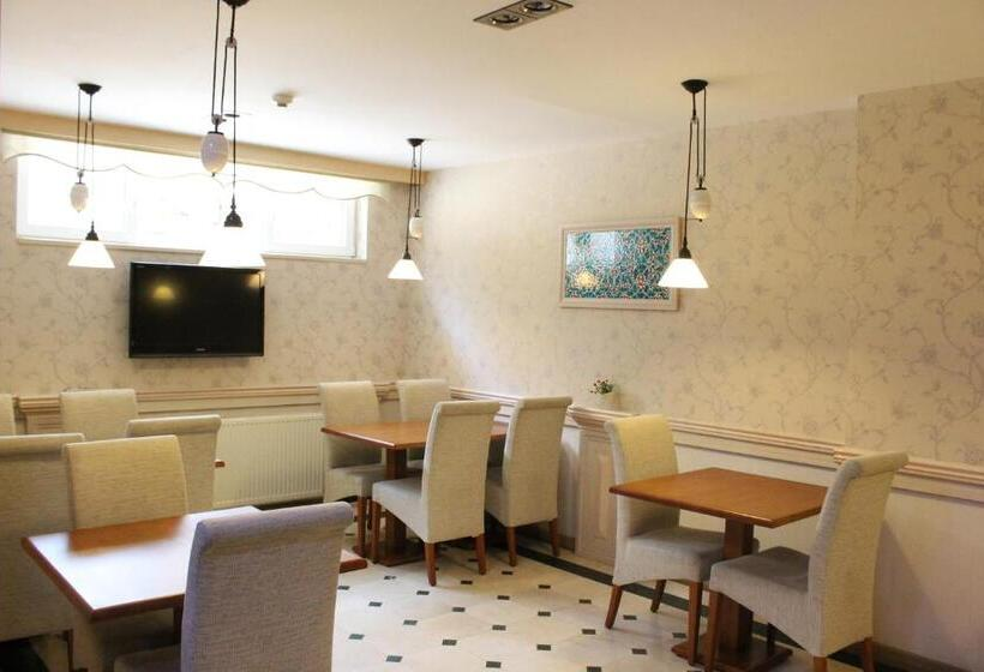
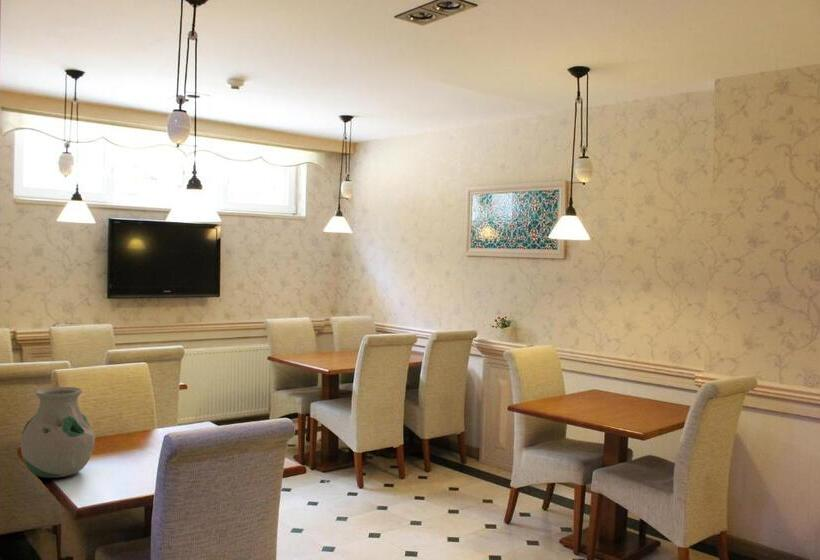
+ vase (59, 432)
